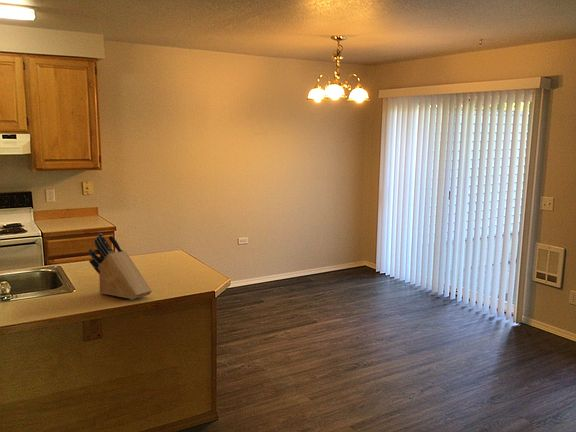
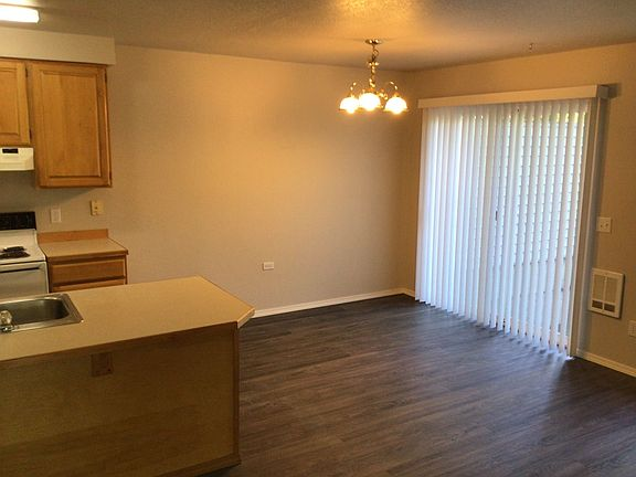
- knife block (118, 264)
